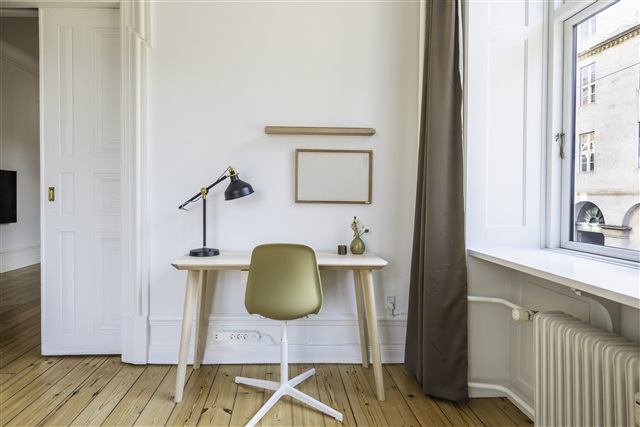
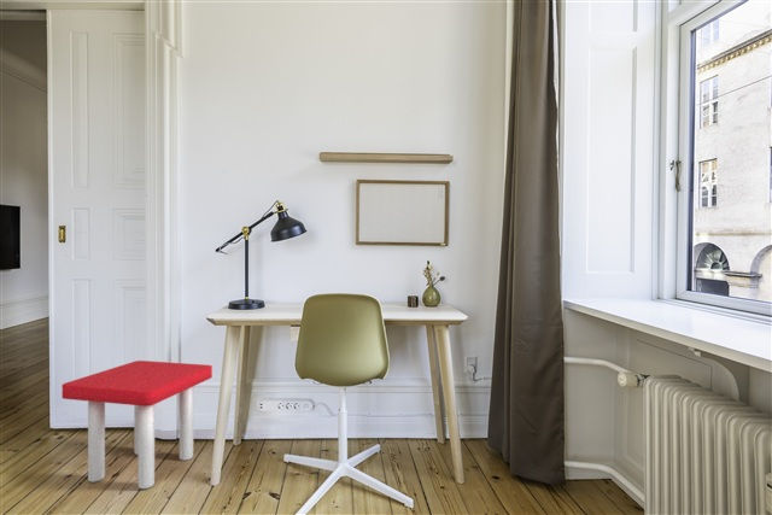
+ stool (142, 421)
